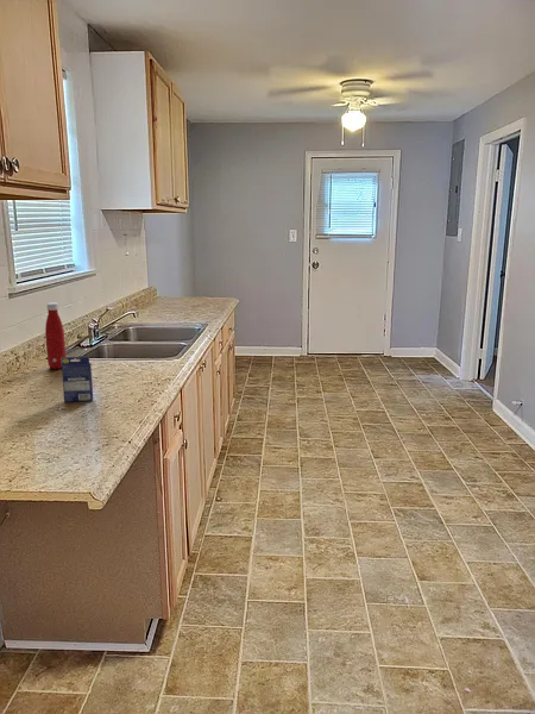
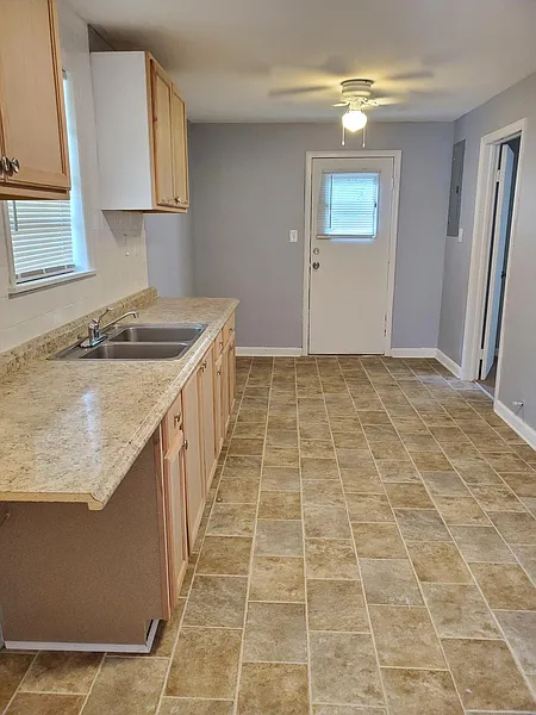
- small box (77, 378)
- bottle (55, 336)
